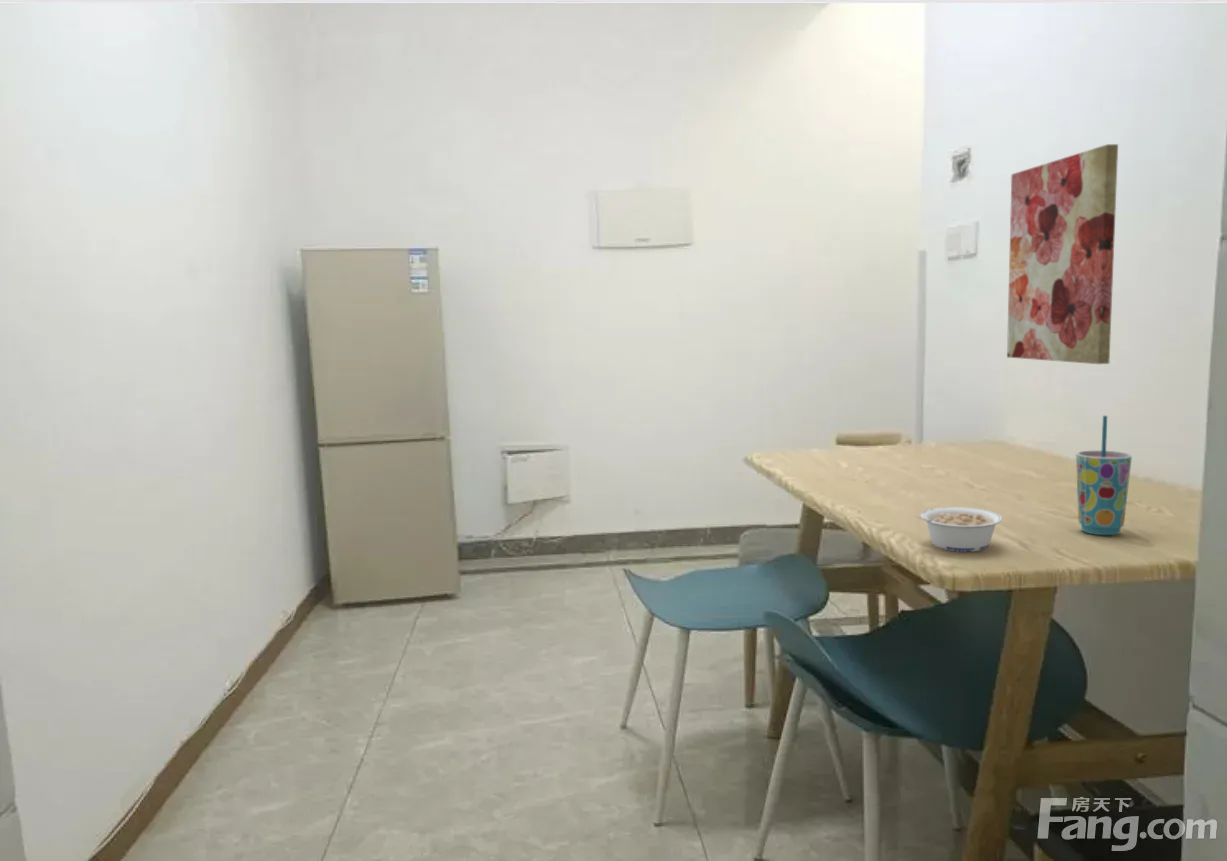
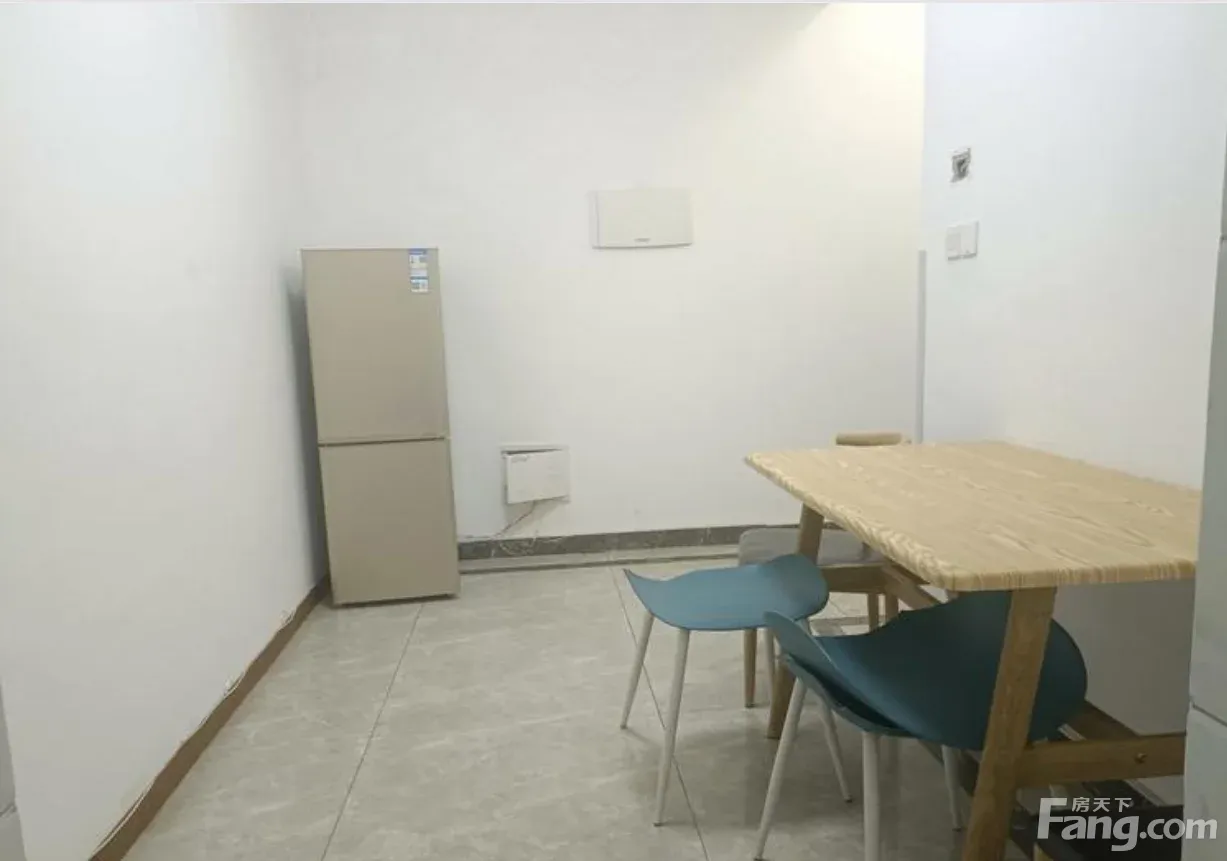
- cup (1102, 474)
- wall art (1056, 261)
- legume (959, 528)
